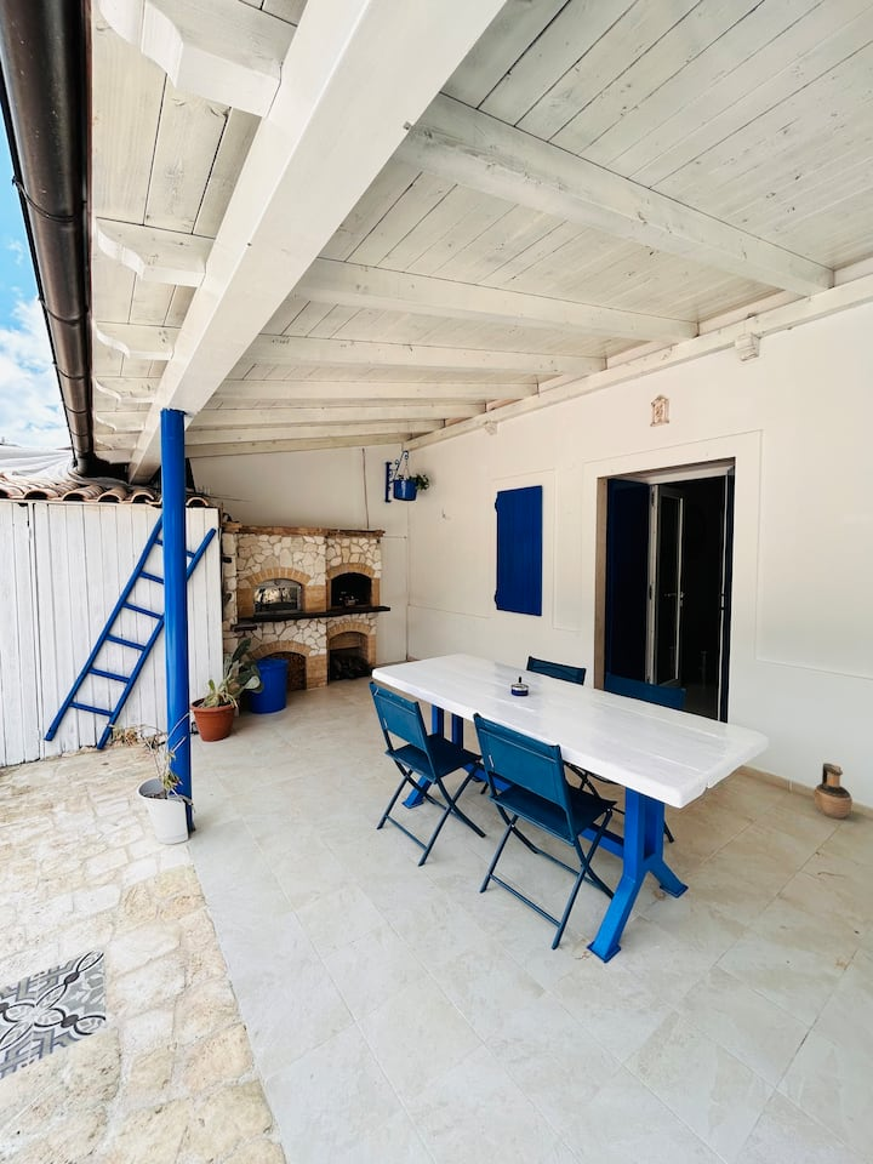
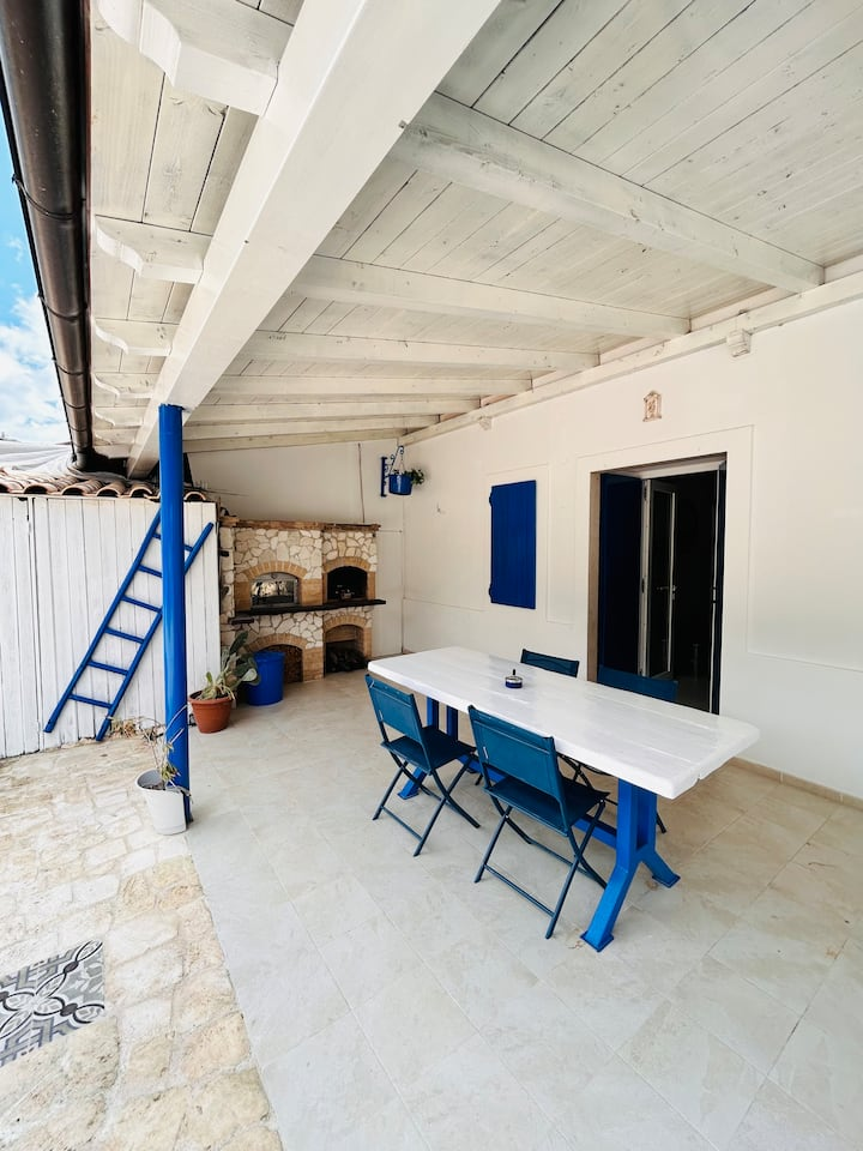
- ceramic jug (833, 789)
